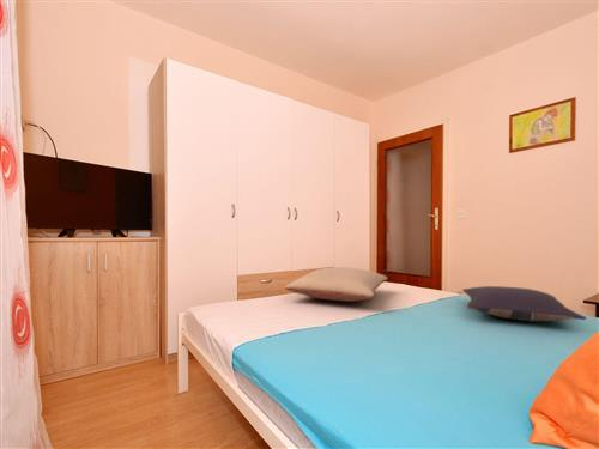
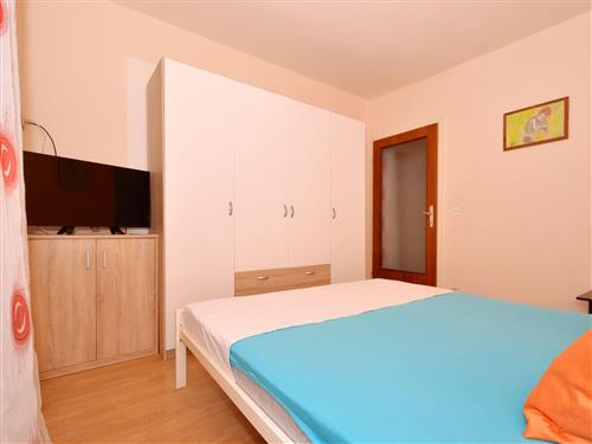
- pillow (339, 283)
- pillow (513, 302)
